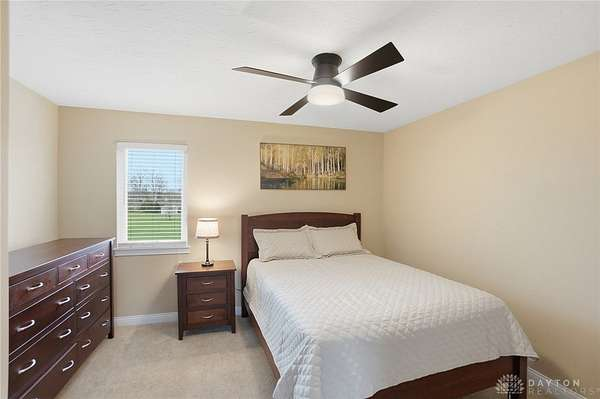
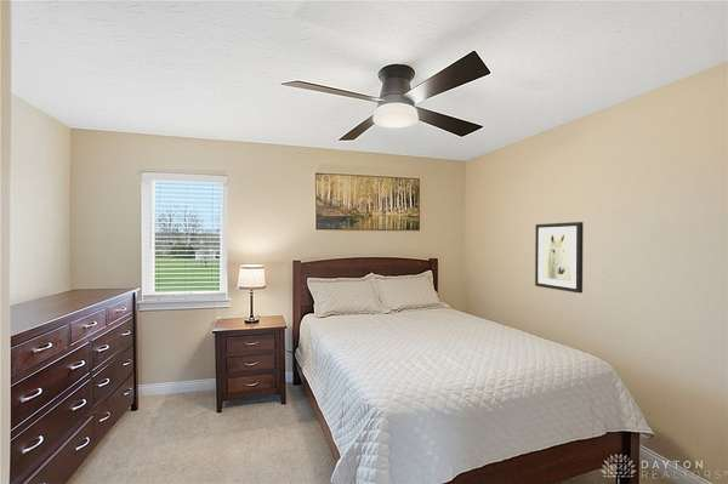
+ wall art (557, 256)
